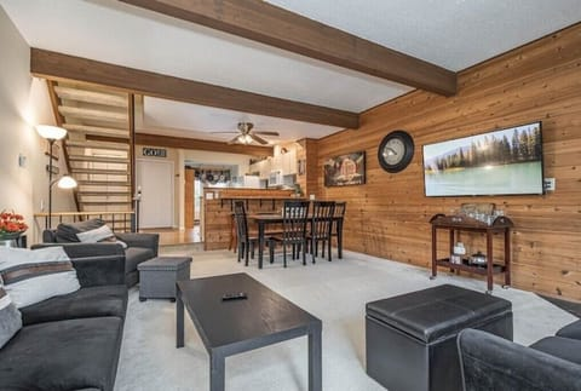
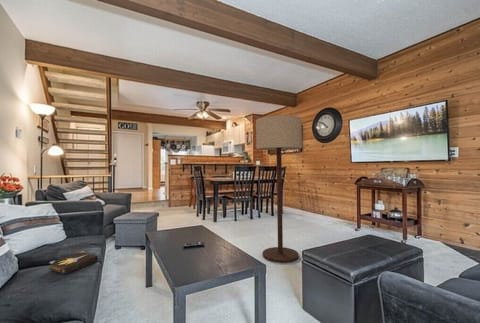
+ floor lamp (279, 187)
+ hardback book (74, 261)
